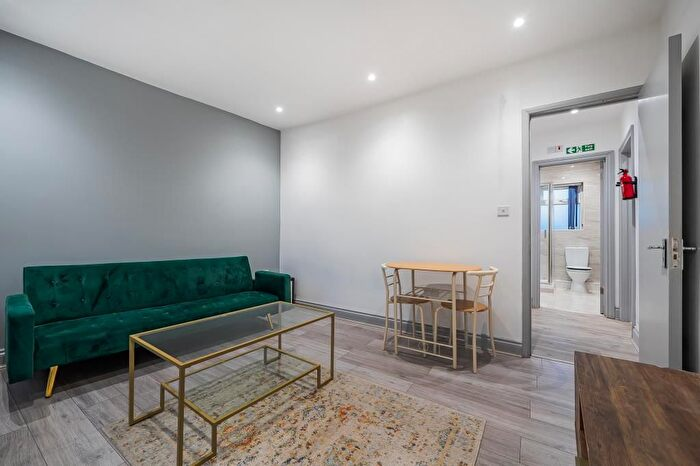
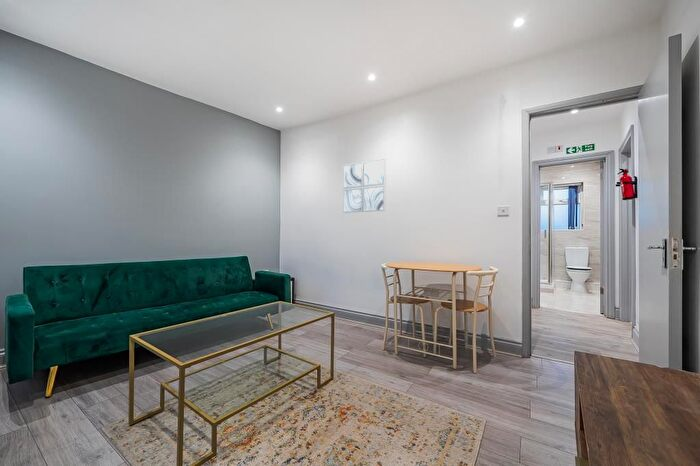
+ wall art (363, 186)
